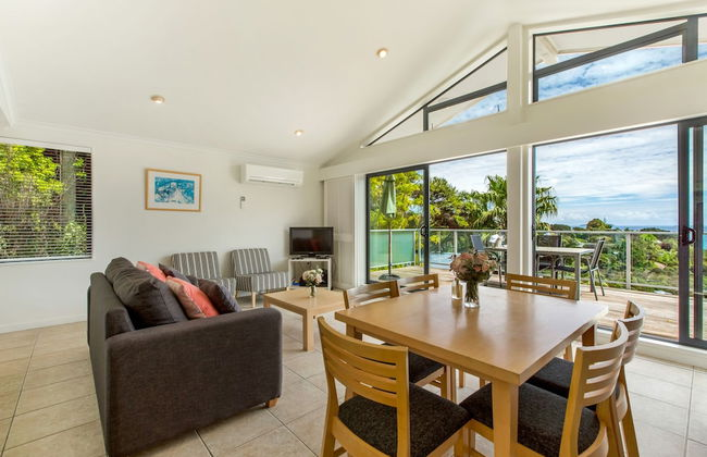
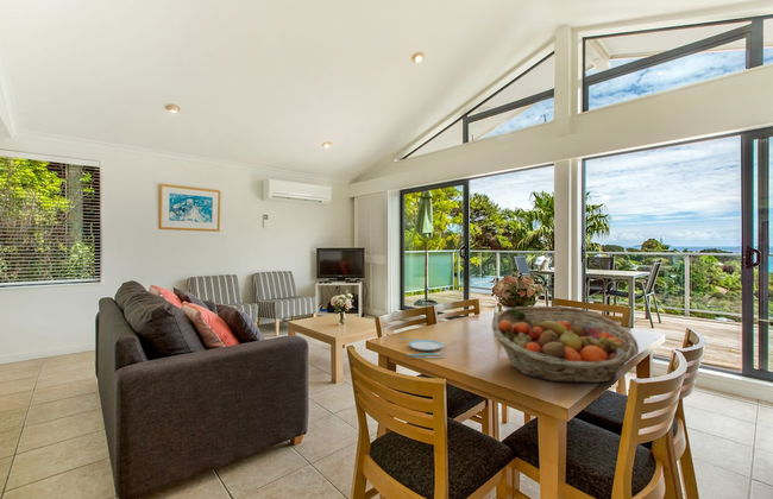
+ plate (422, 346)
+ fruit basket (559, 341)
